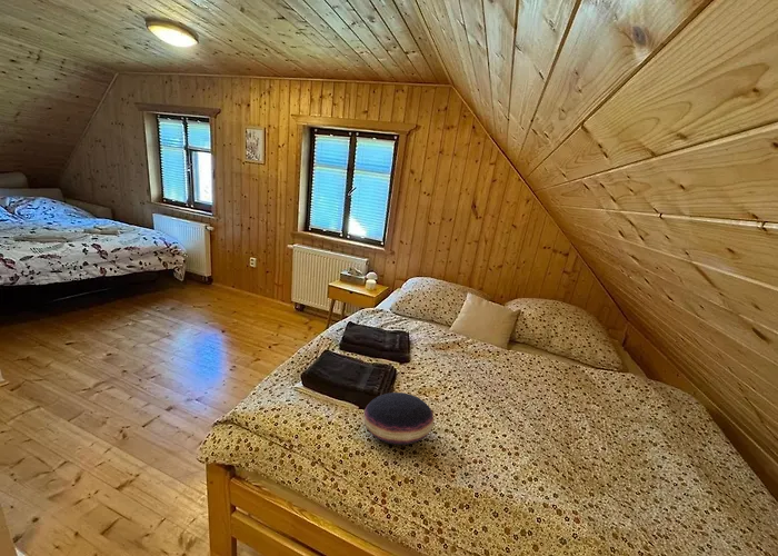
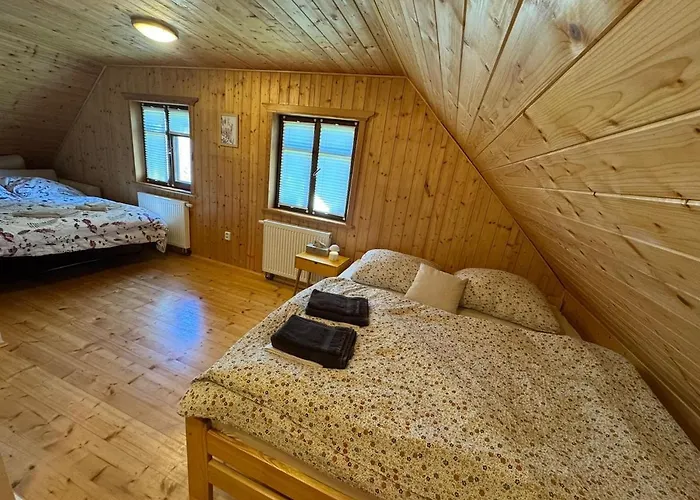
- cushion (398, 417)
